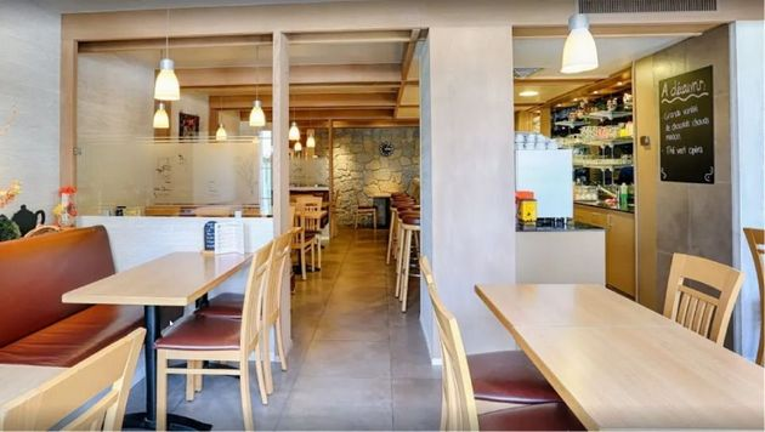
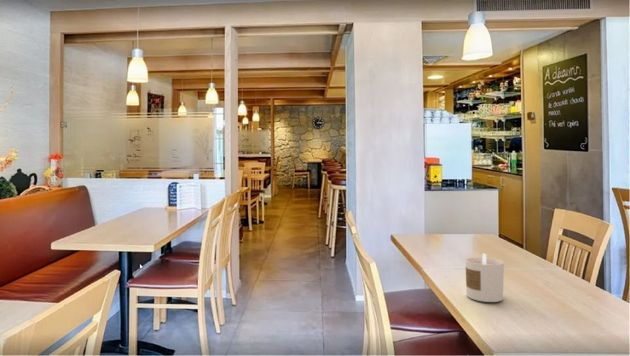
+ candle (484, 275)
